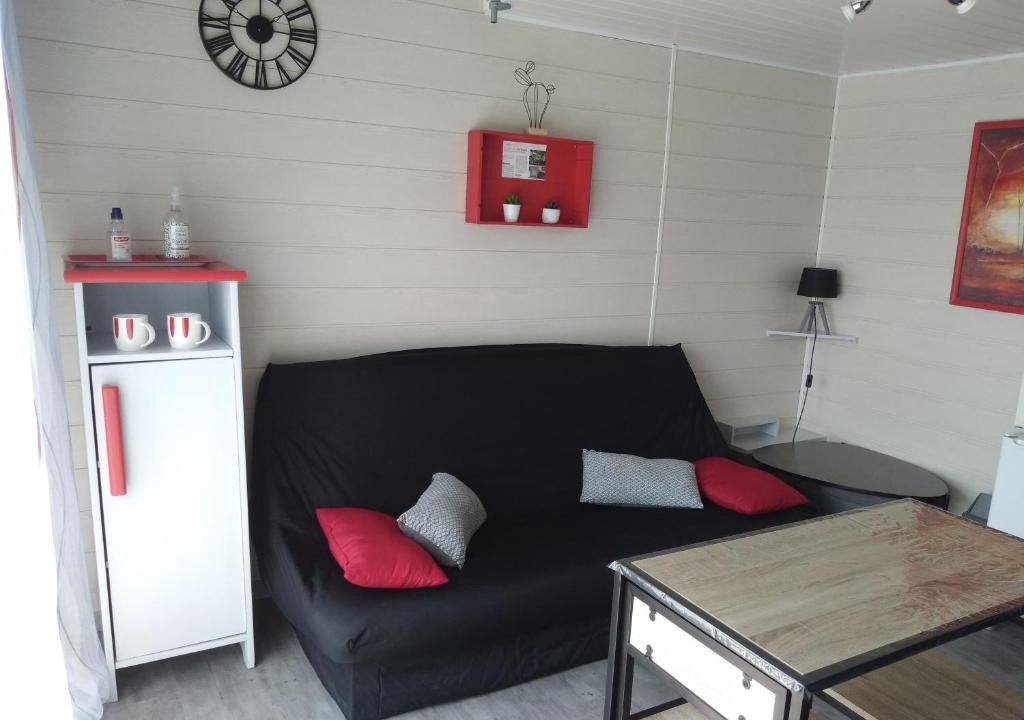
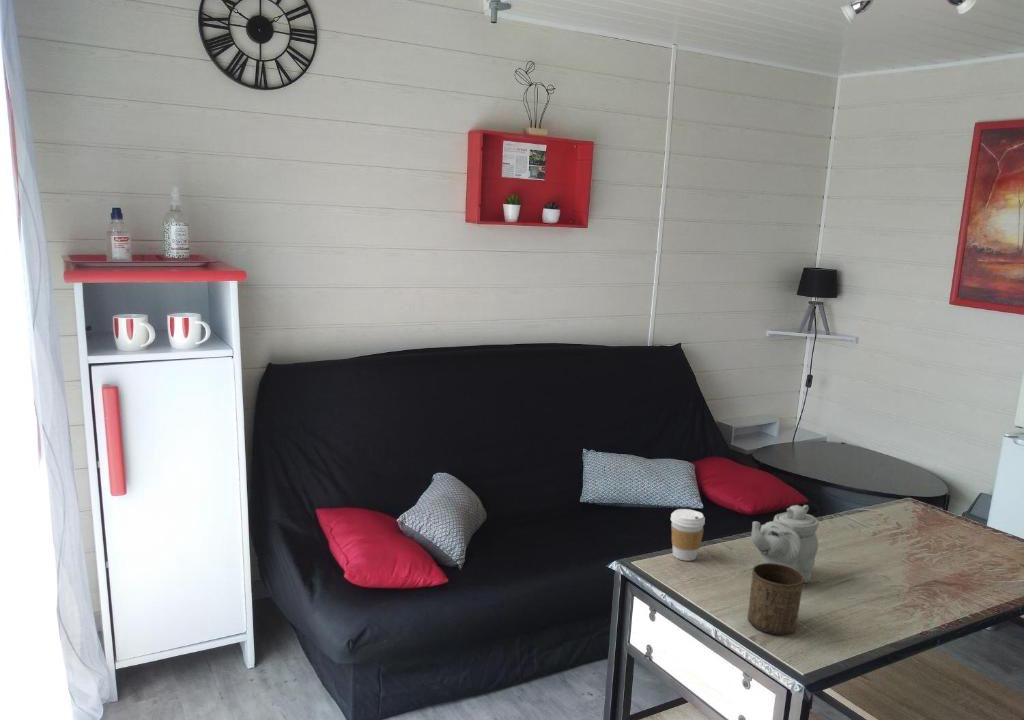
+ teapot (782, 542)
+ coffee cup (686, 534)
+ cup (775, 598)
